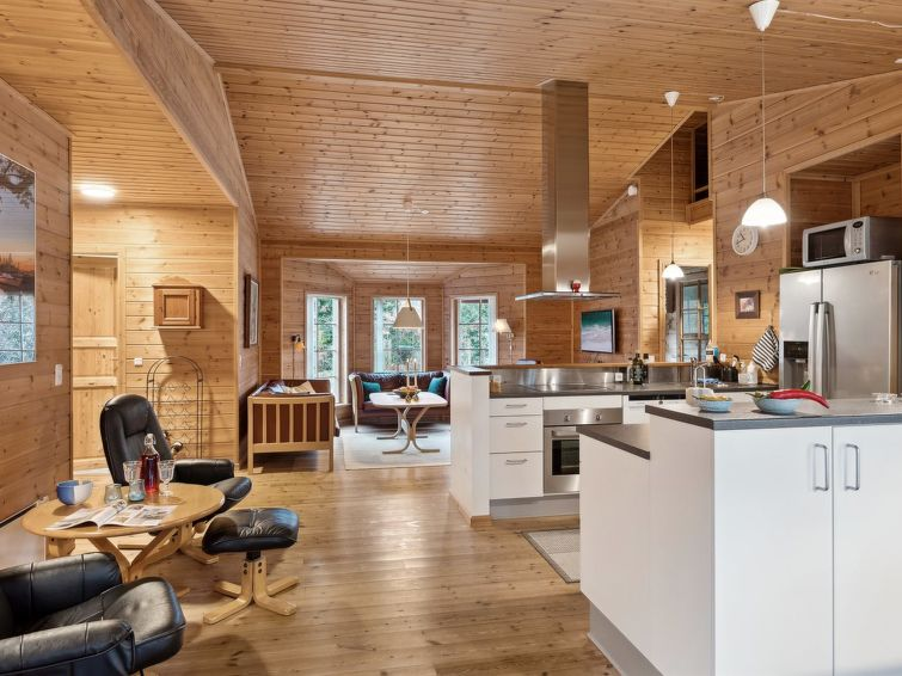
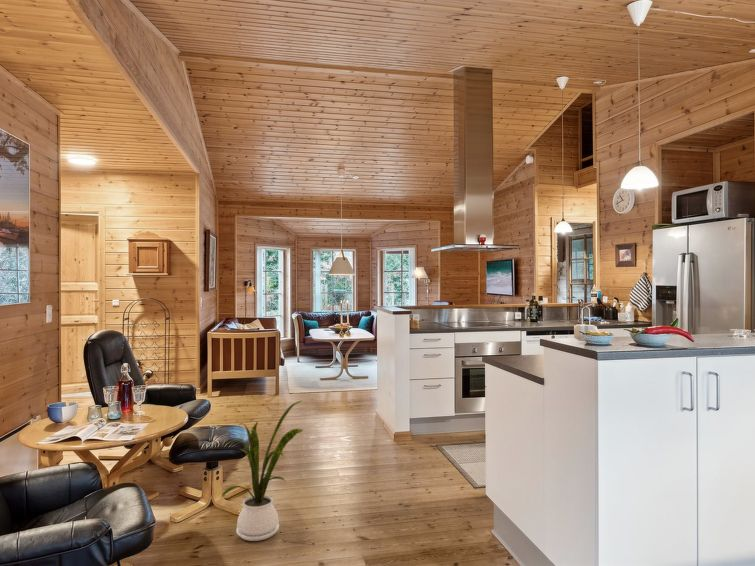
+ house plant (263, 468)
